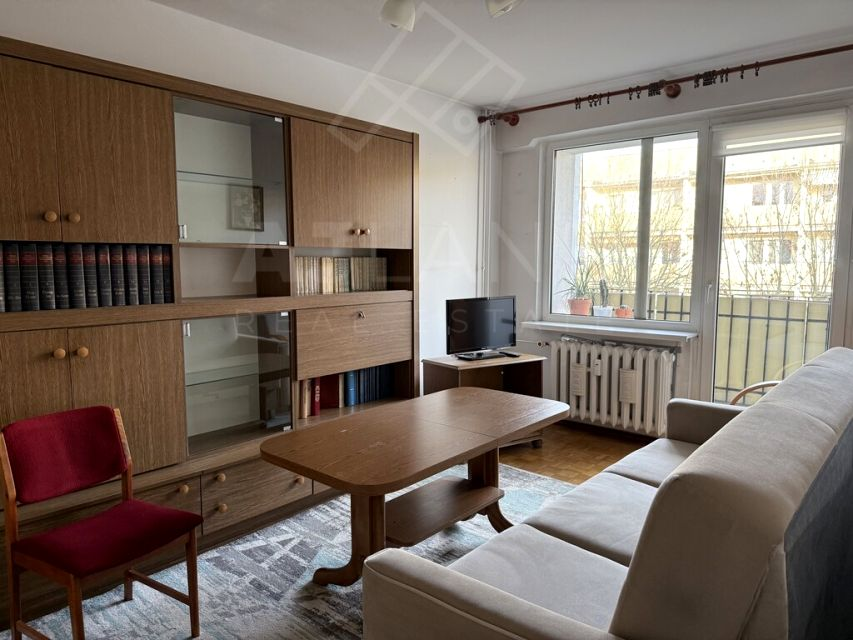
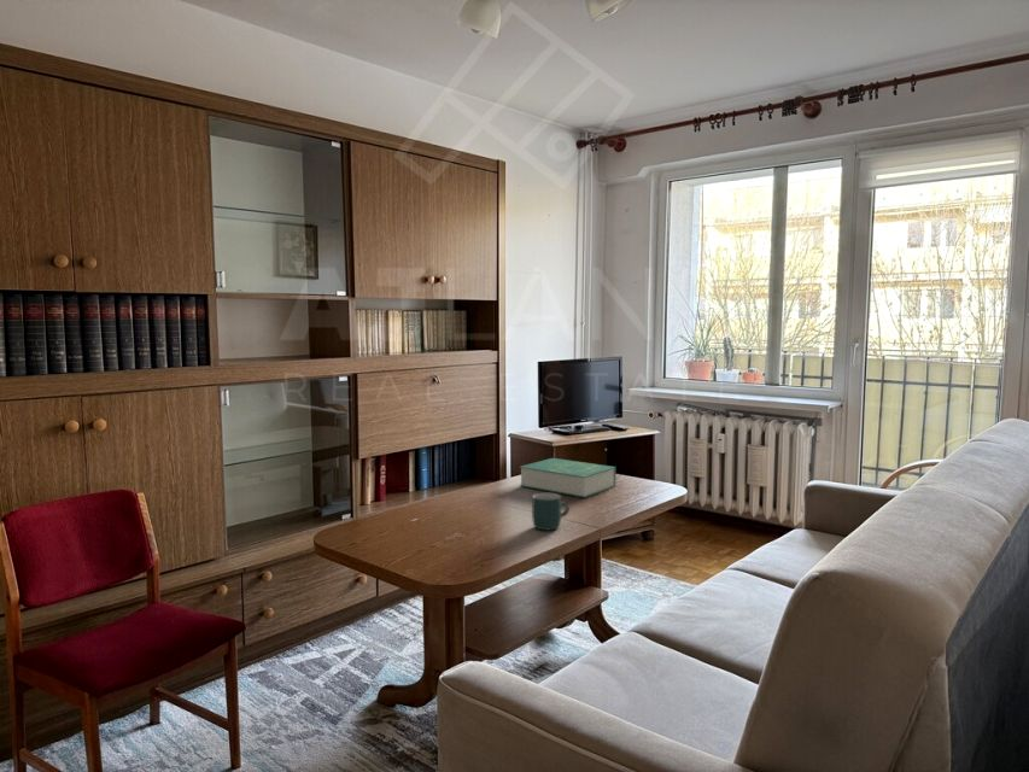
+ mug (549, 510)
+ book (567, 476)
